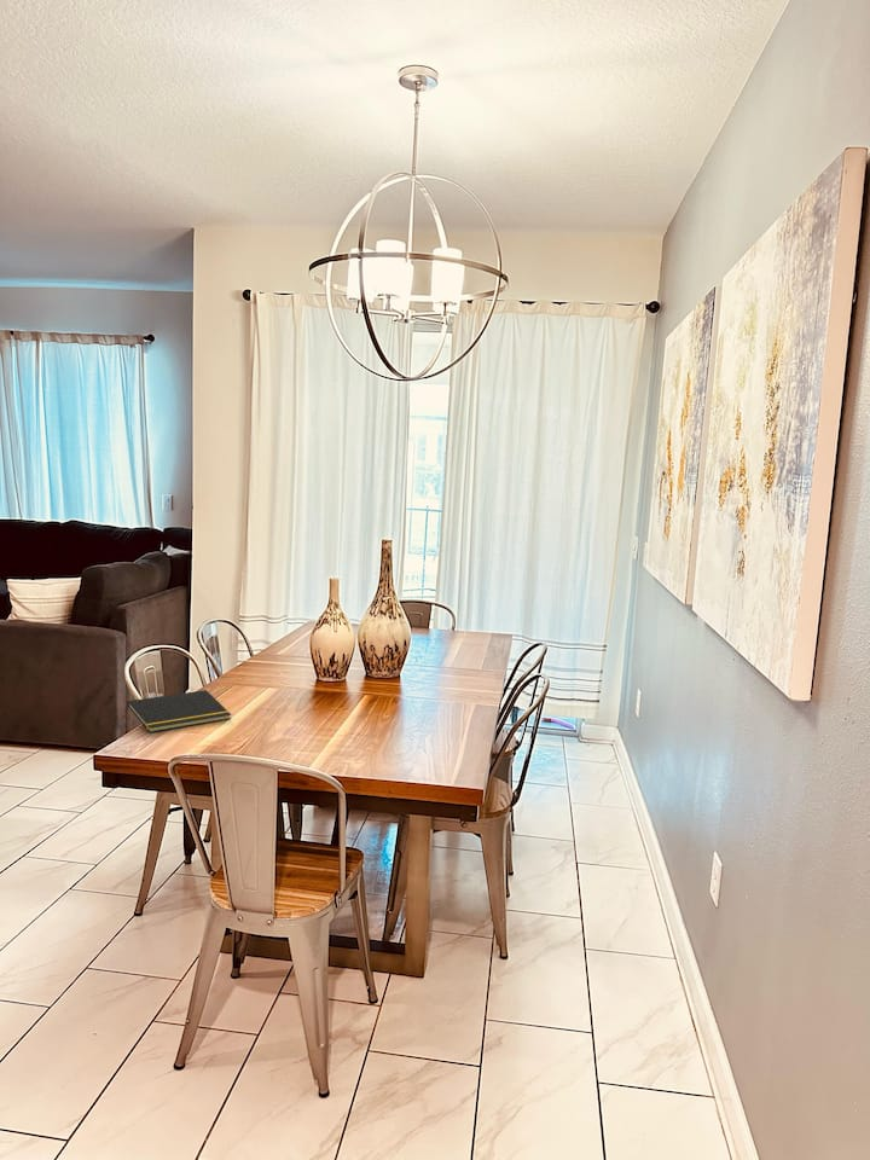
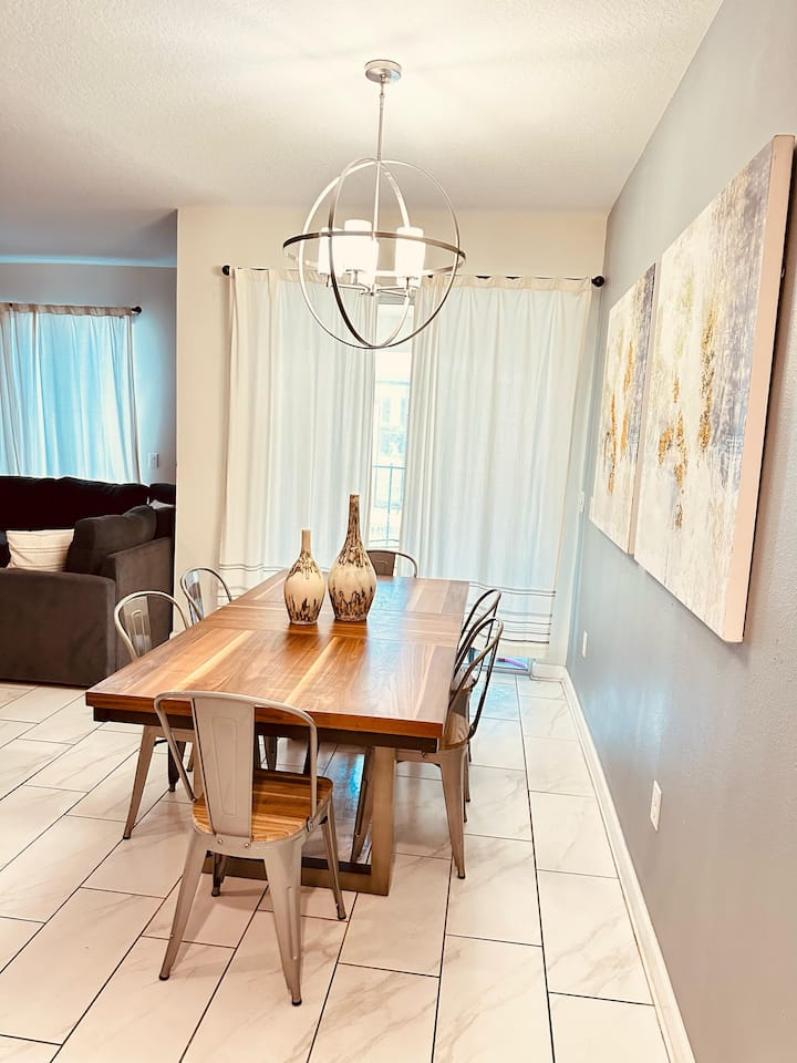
- notepad (179, 709)
